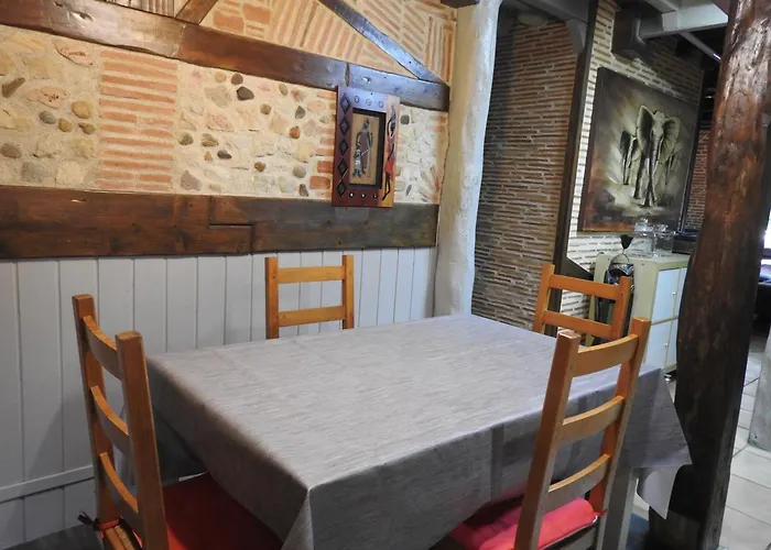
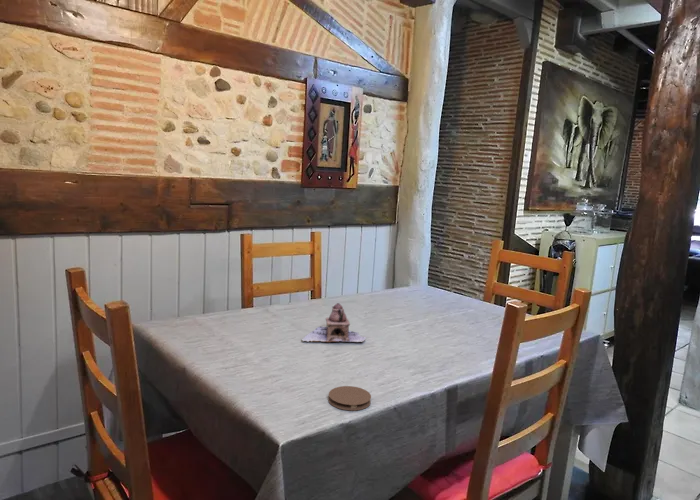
+ coaster (349, 397)
+ teapot (337, 320)
